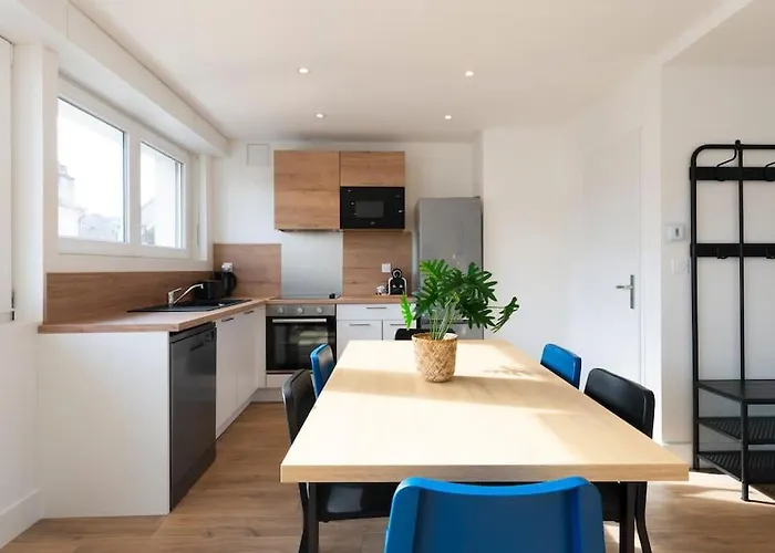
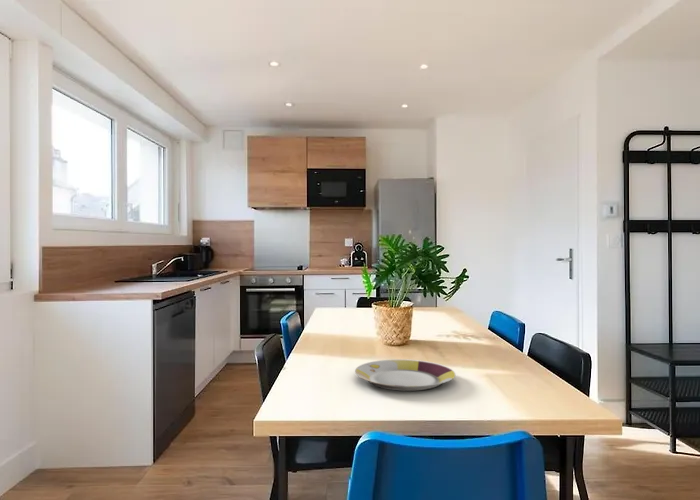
+ plate (404, 375)
